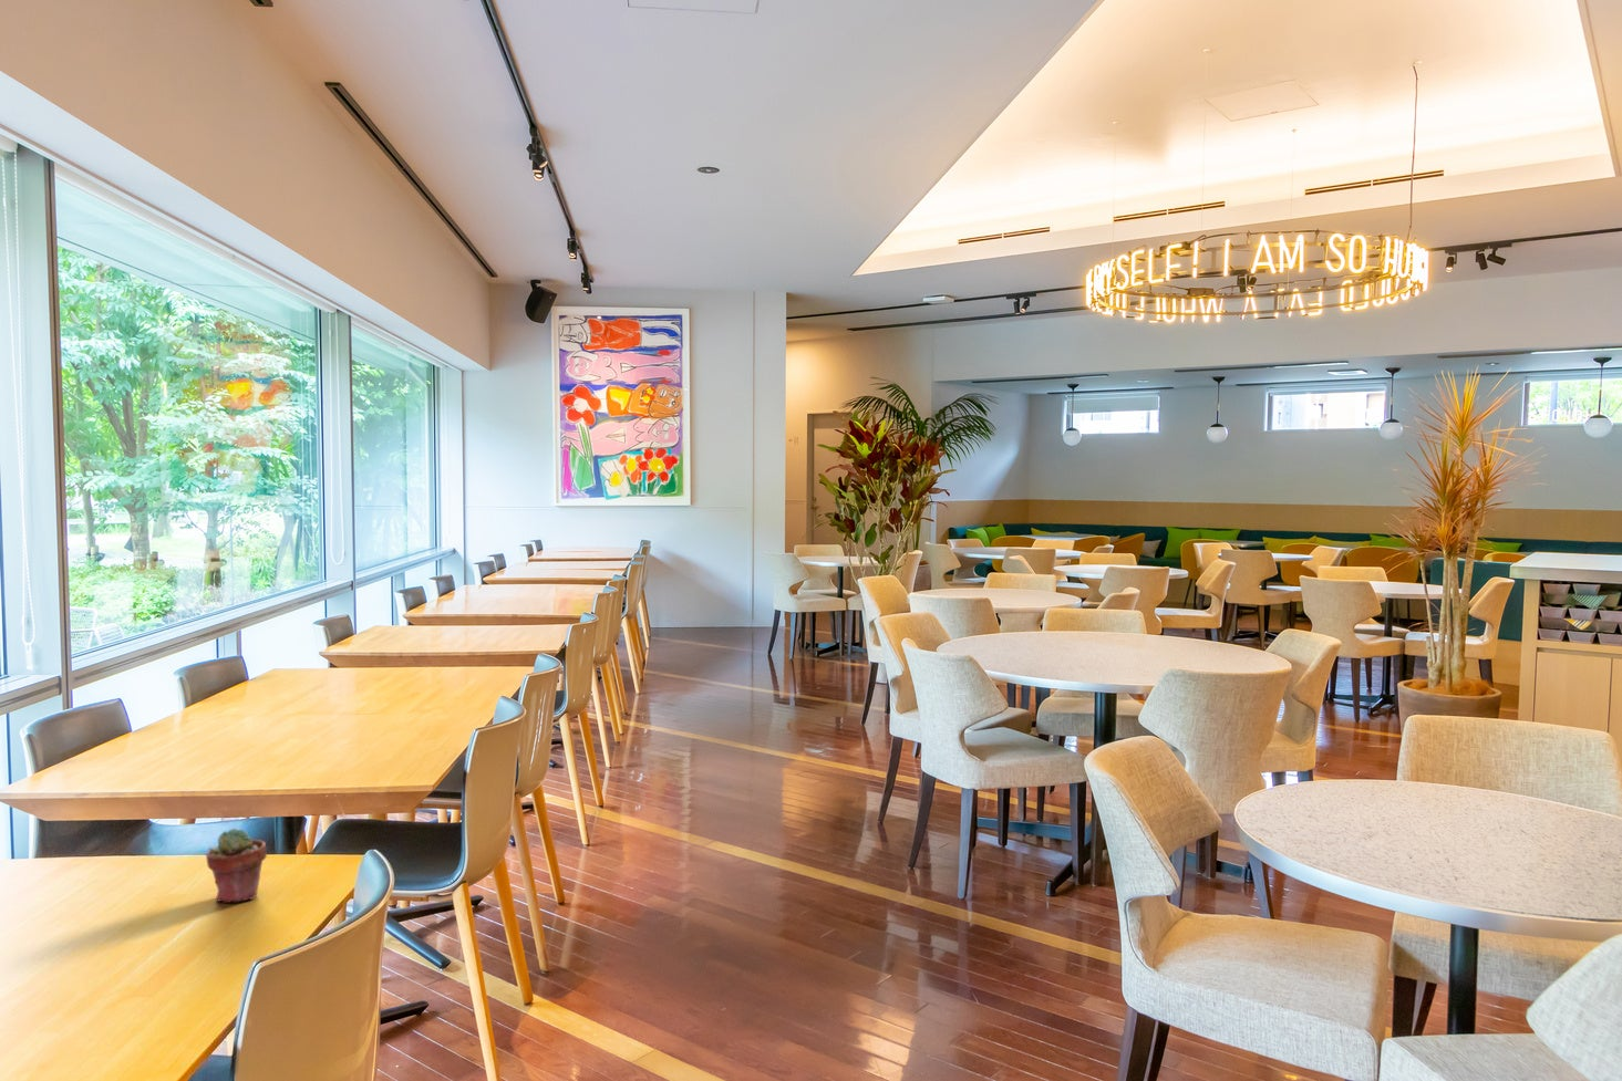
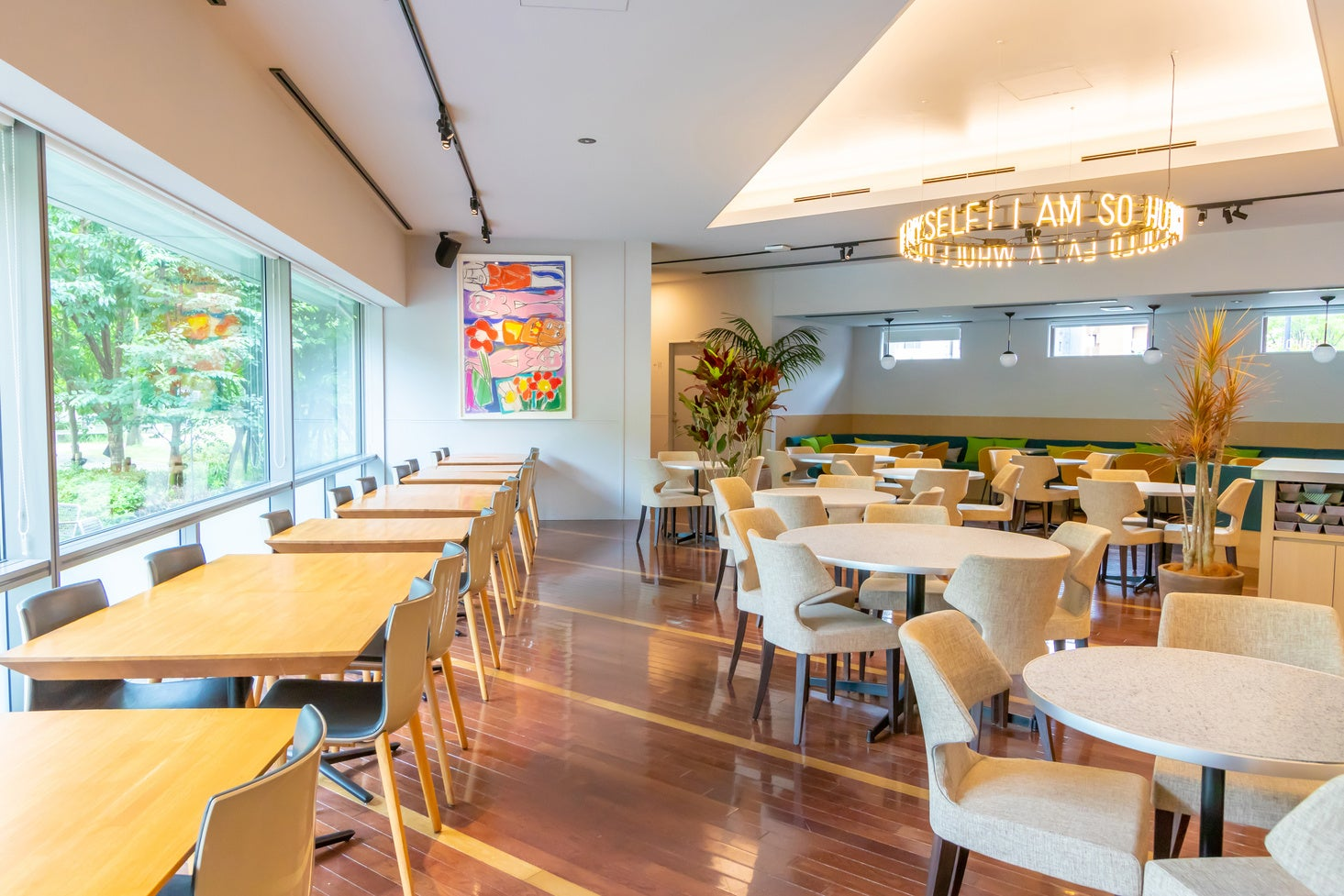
- potted succulent (235, 861)
